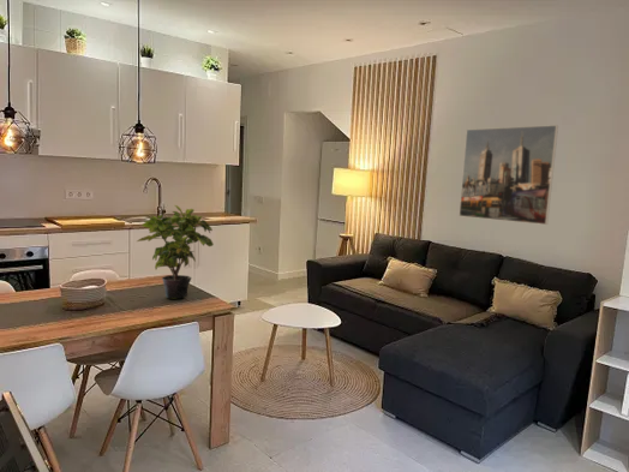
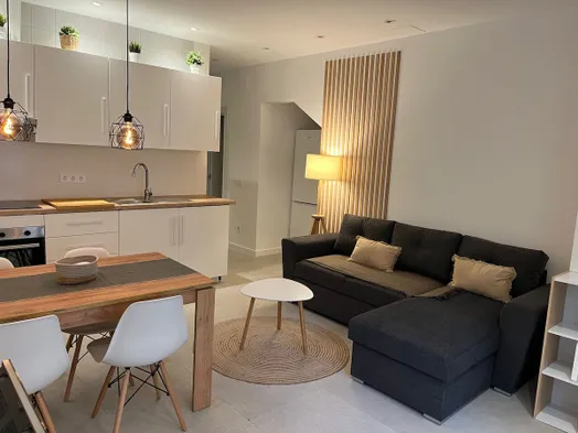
- potted plant (178, 251)
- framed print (504, 174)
